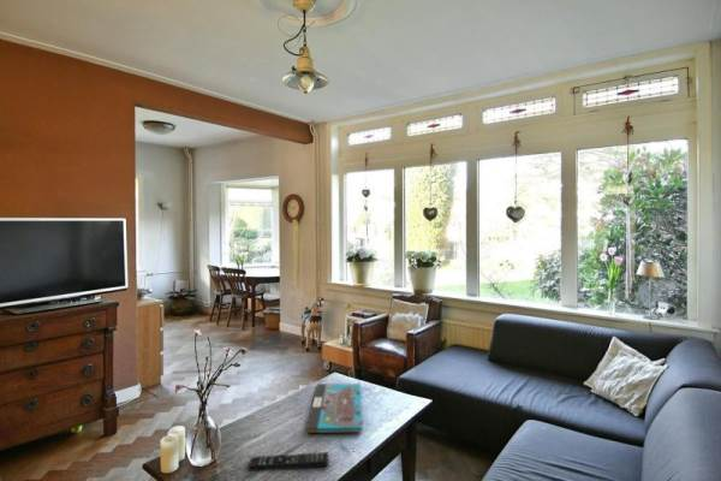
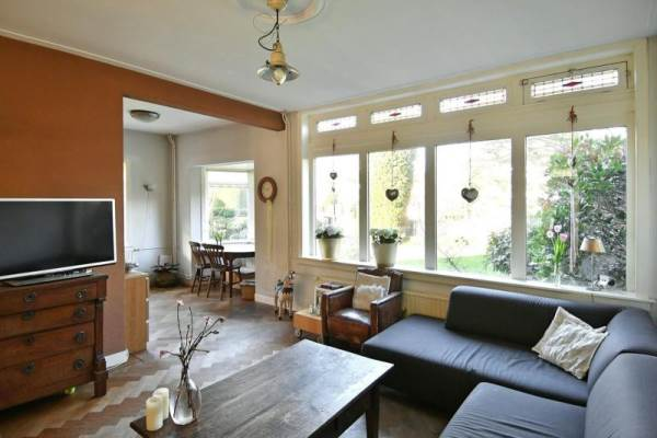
- board game (336, 403)
- remote control (288, 461)
